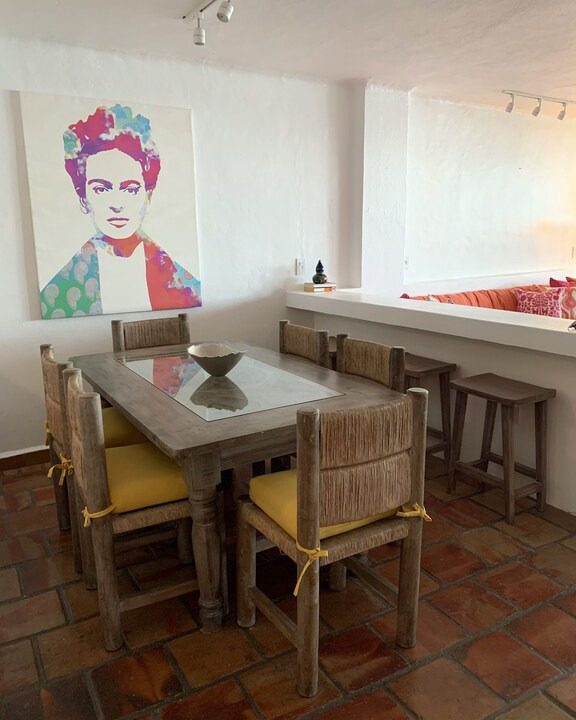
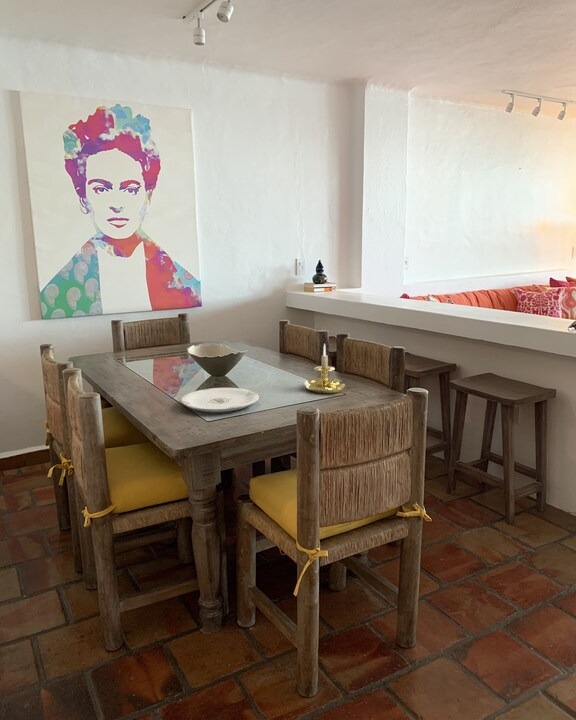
+ candle holder (326, 367)
+ plate (220, 400)
